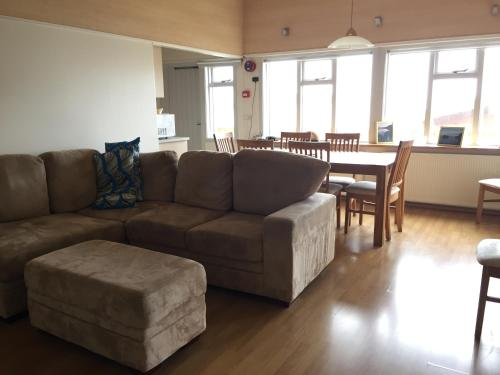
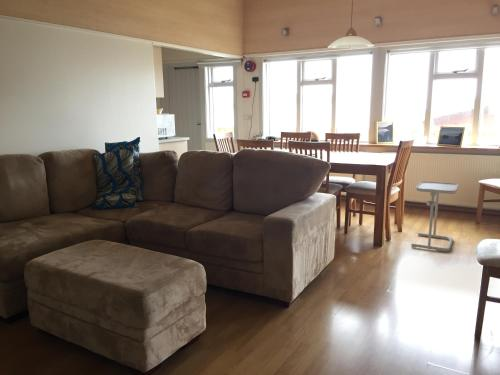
+ side table (435, 215)
